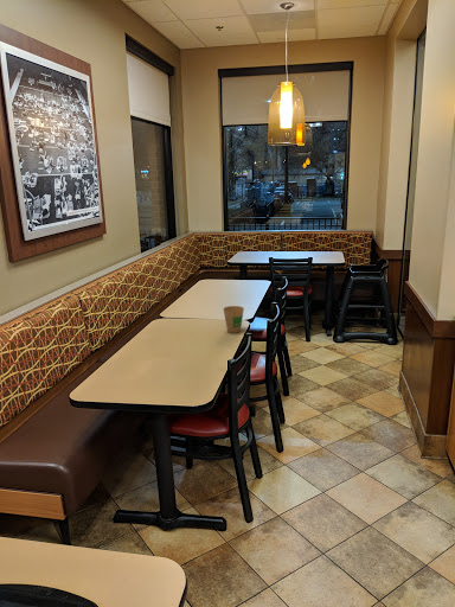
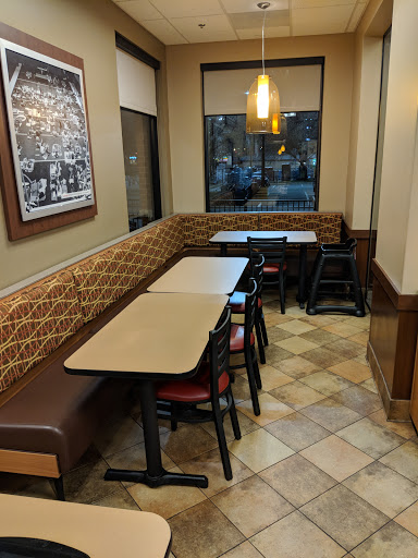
- paper cup (233, 319)
